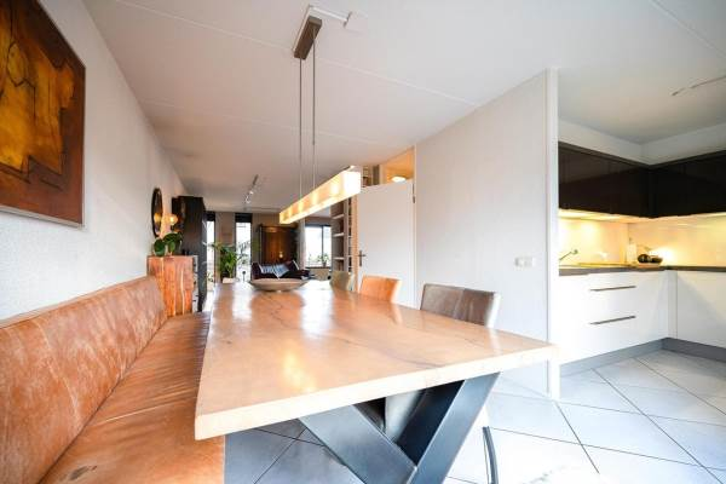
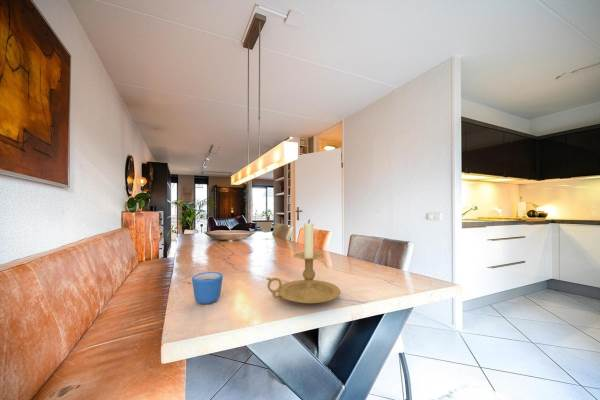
+ mug (207, 286)
+ candle holder (308, 258)
